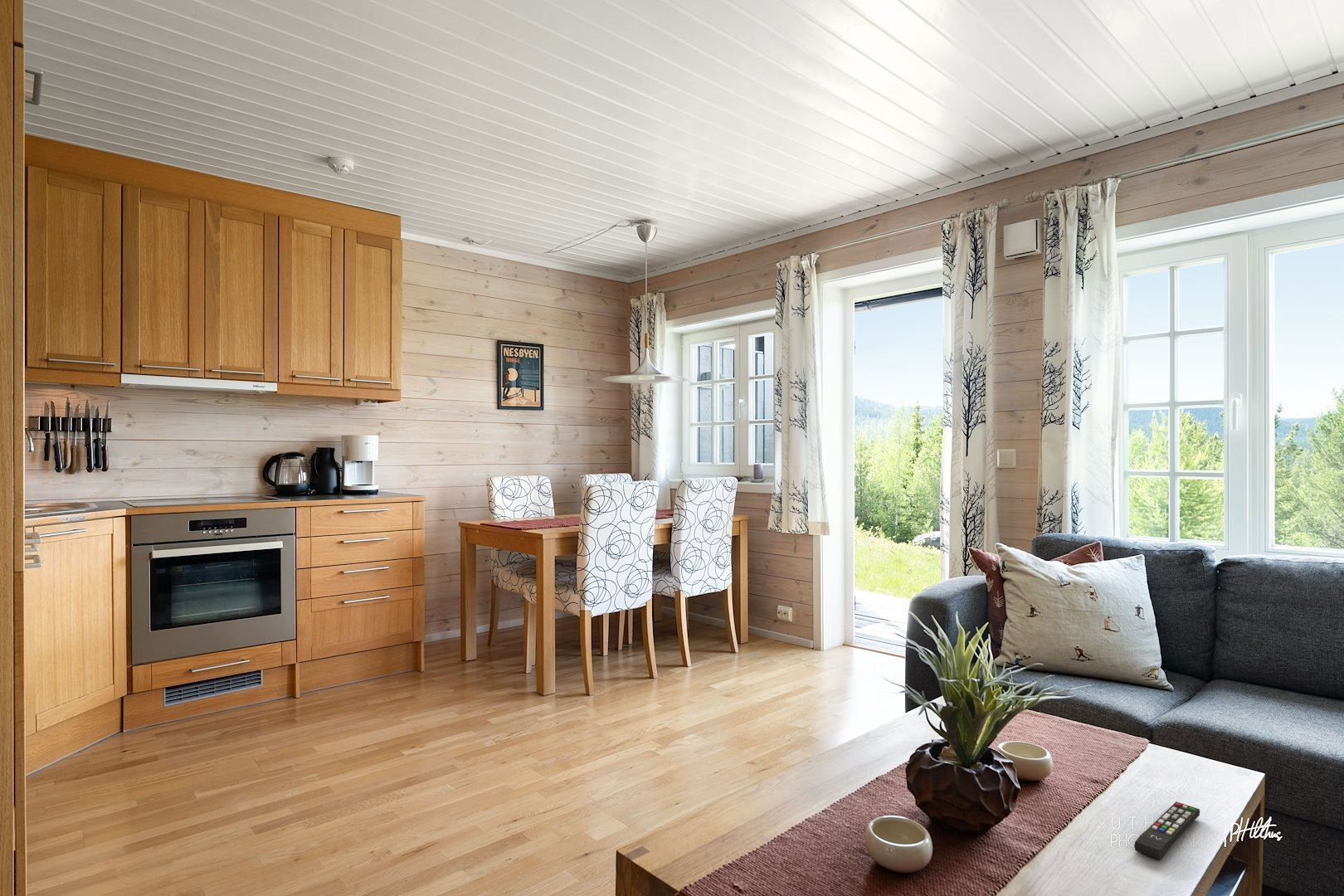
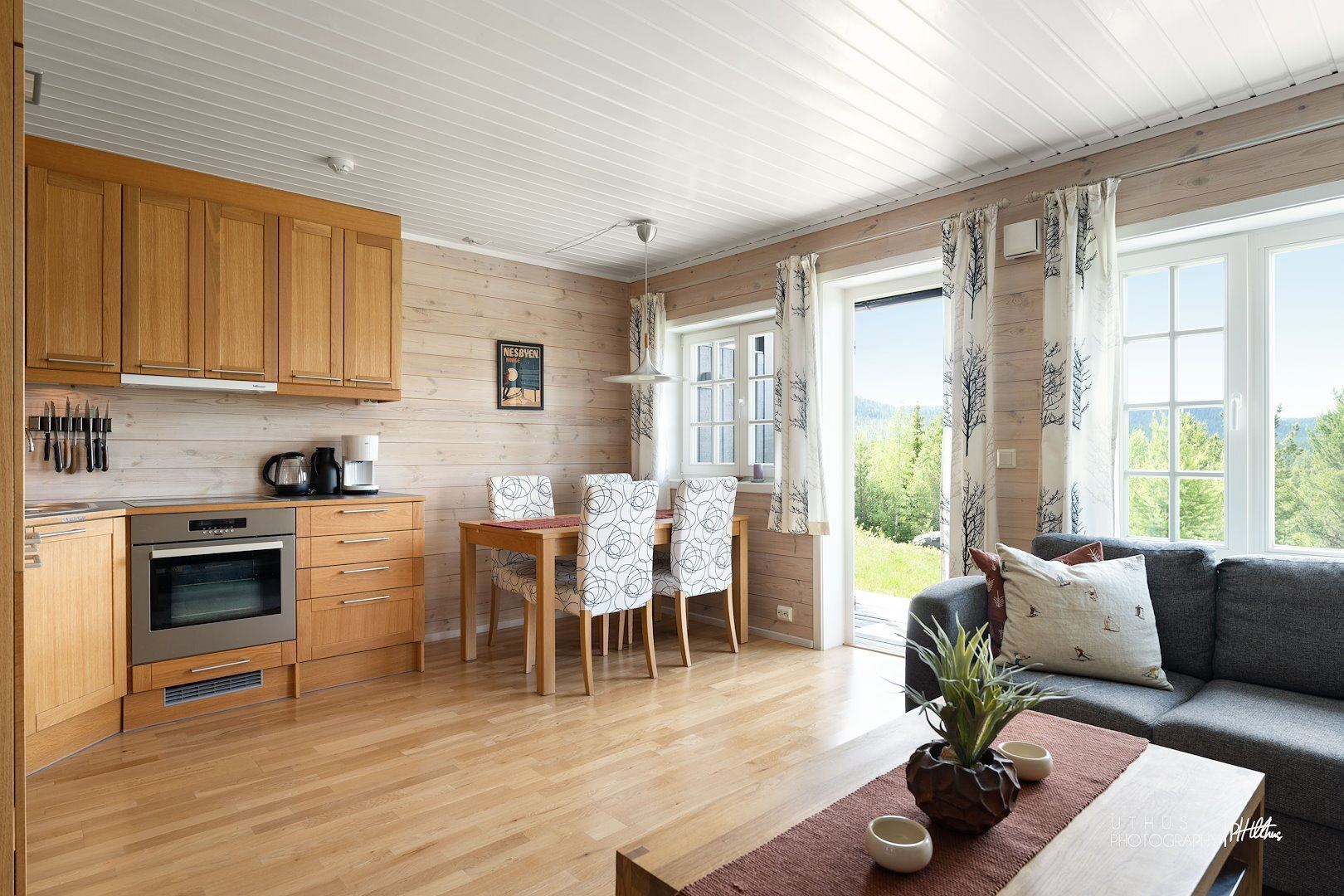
- remote control (1168, 828)
